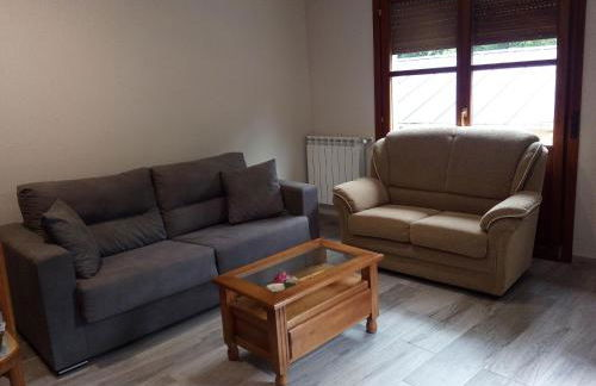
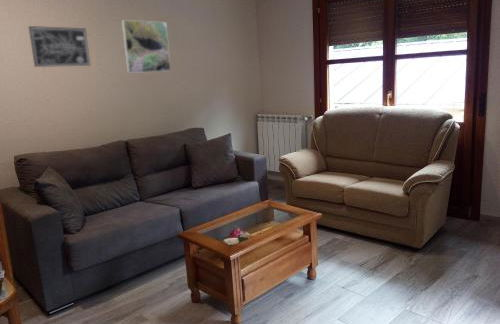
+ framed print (147, 46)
+ wall art (61, 46)
